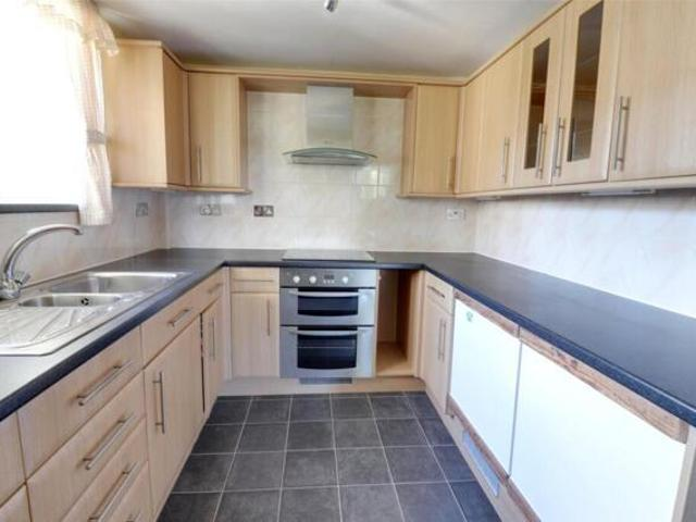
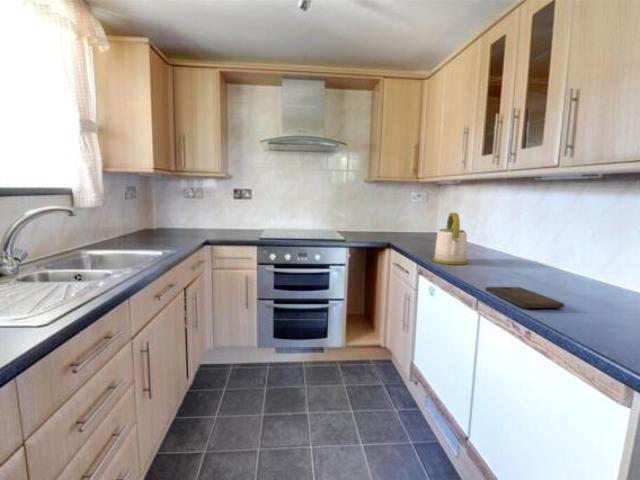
+ cutting board (521, 296)
+ kettle (452, 237)
